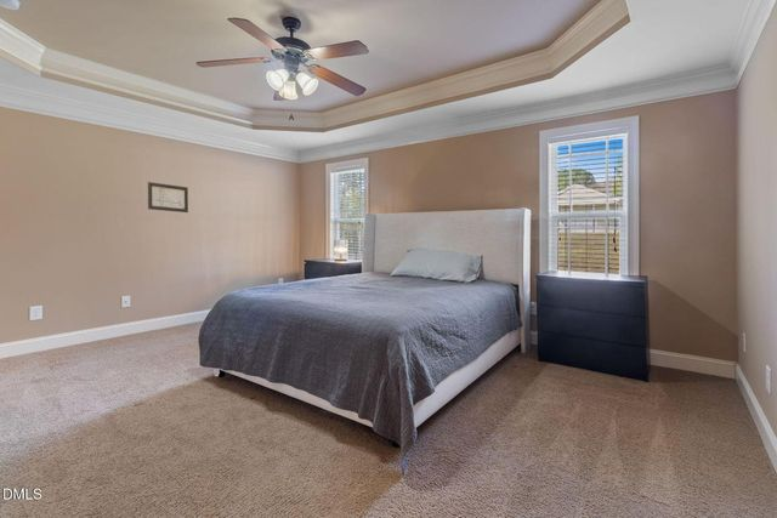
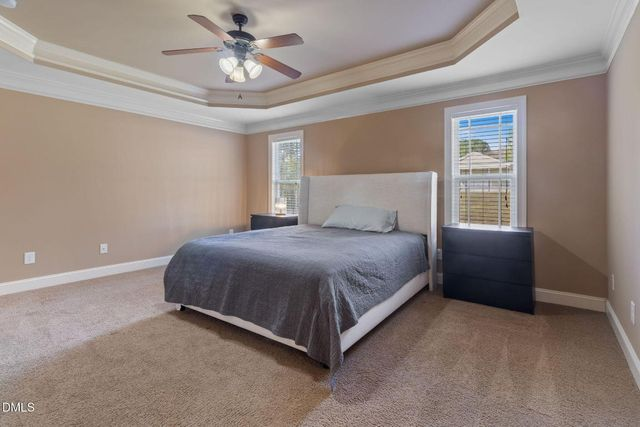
- wall art (168, 198)
